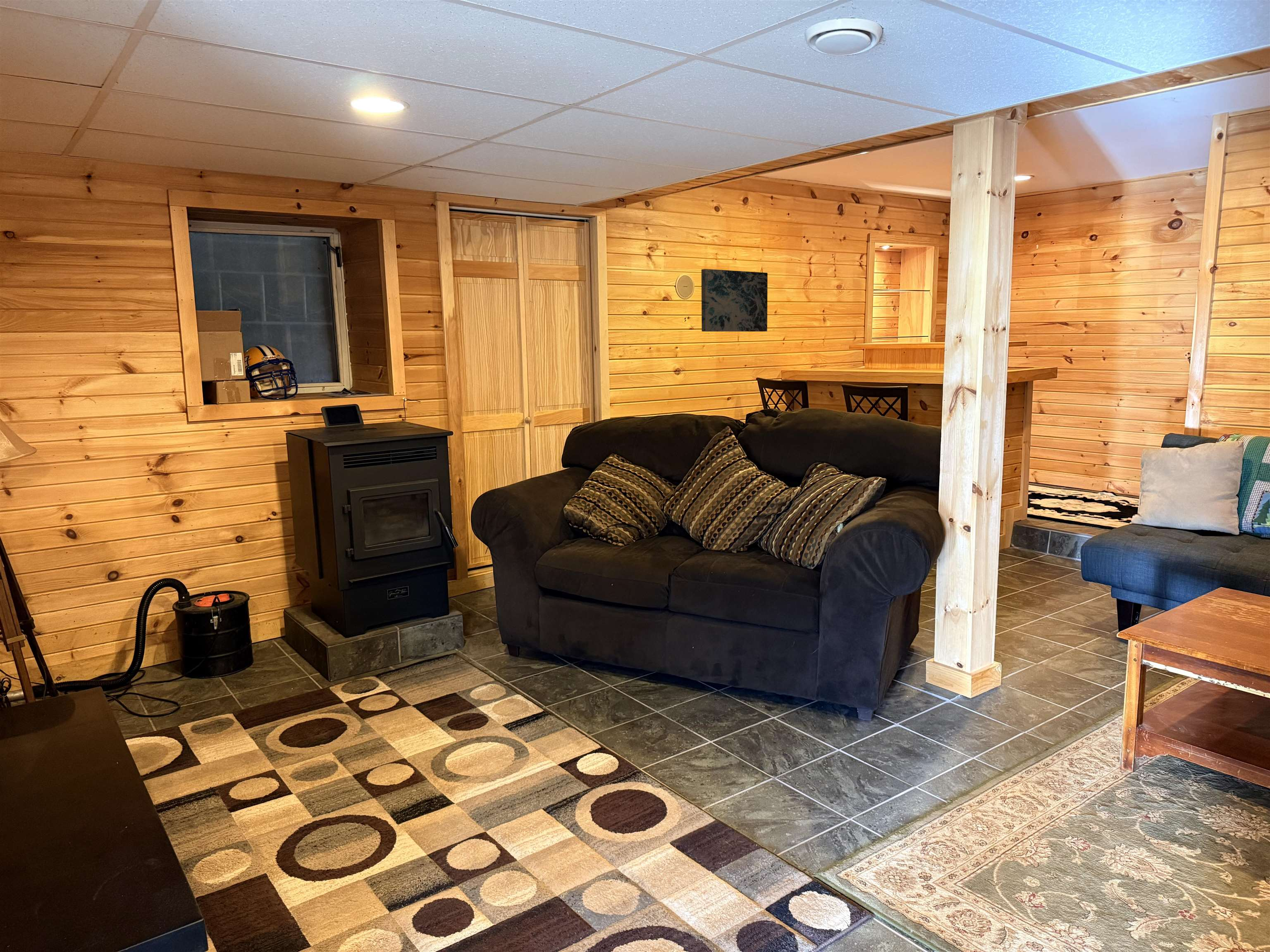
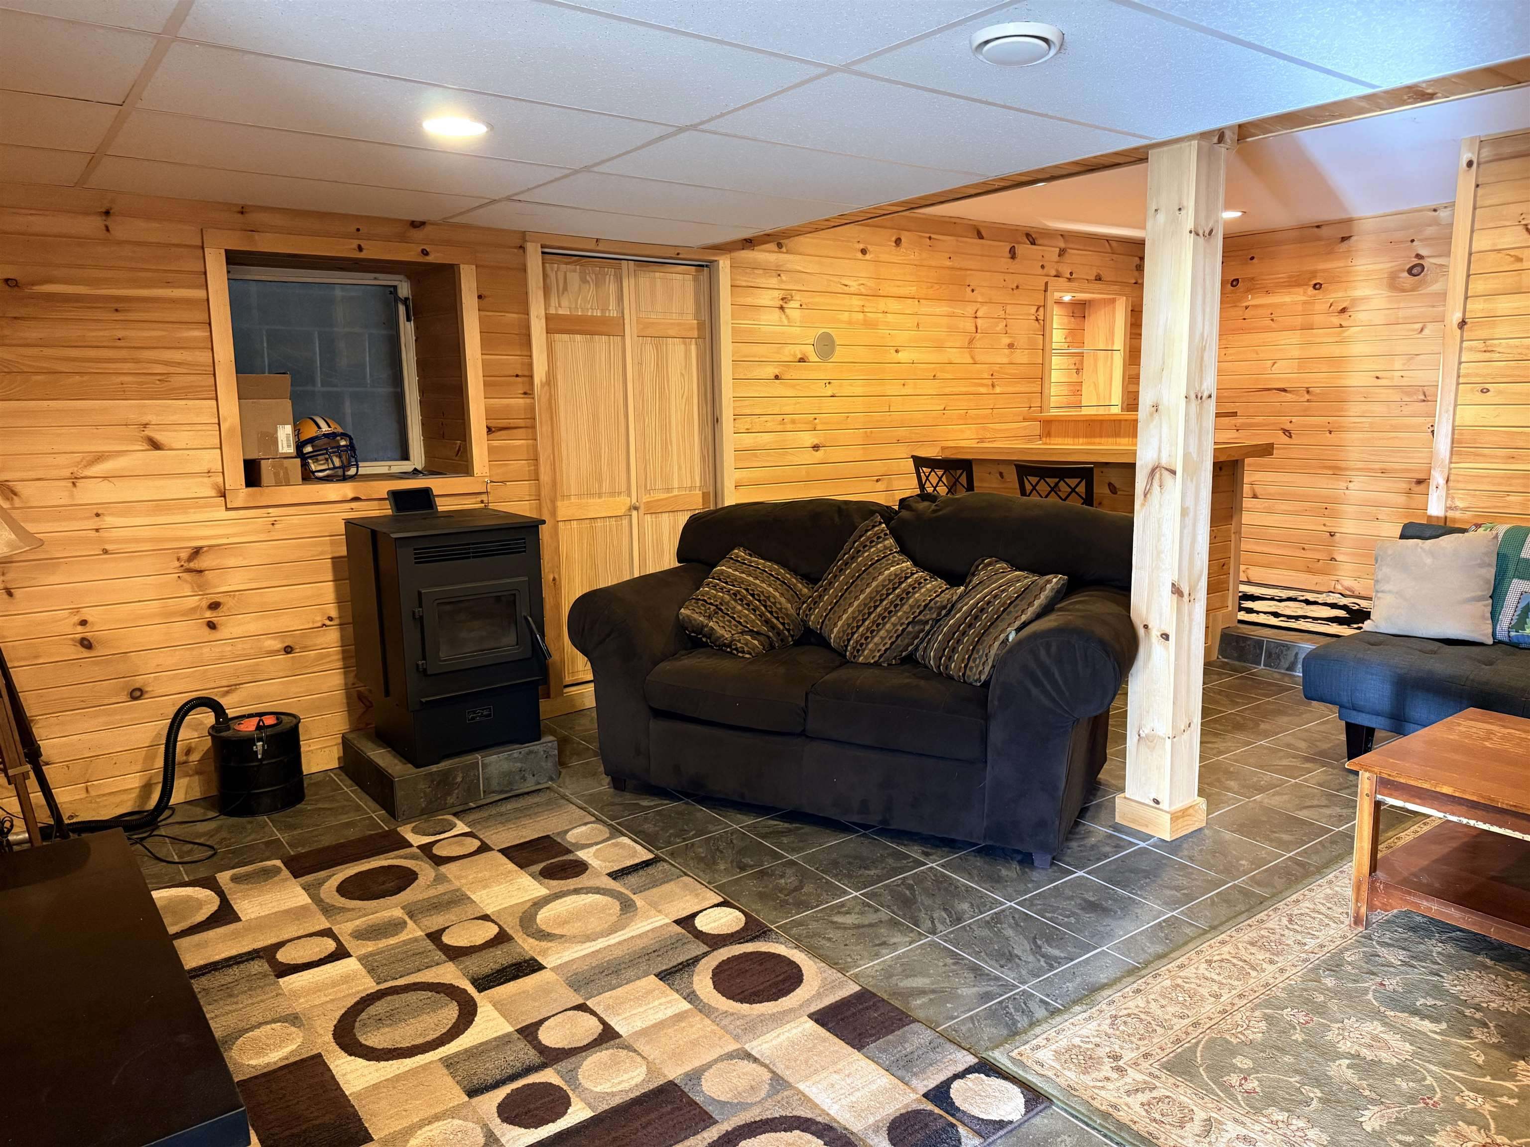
- wall art (735, 301)
